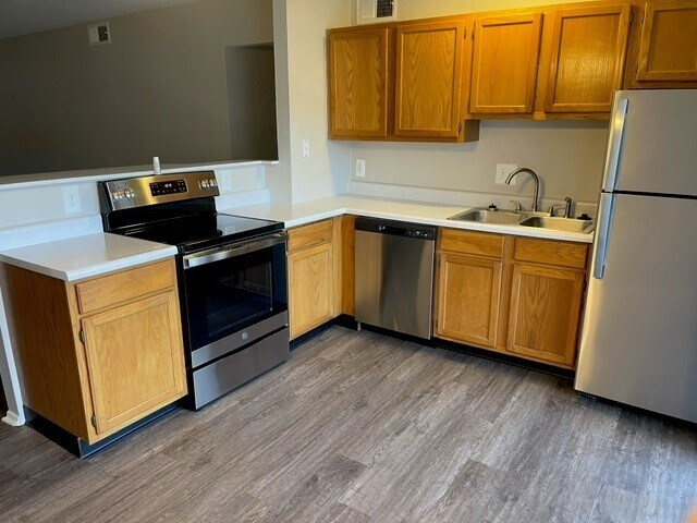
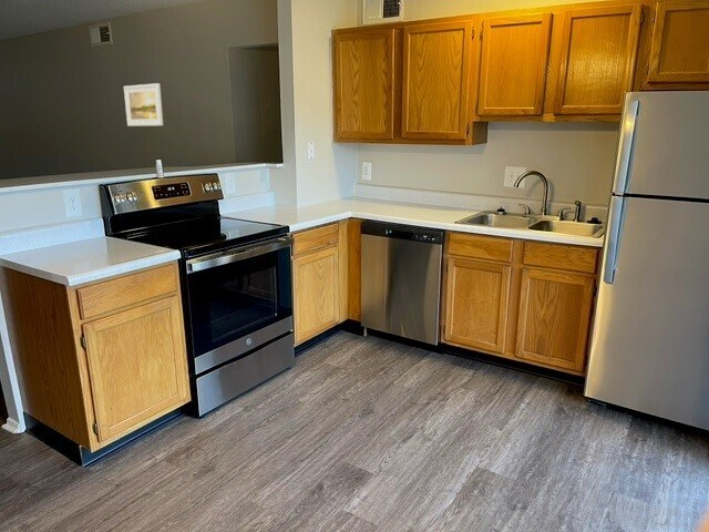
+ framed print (143, 105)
